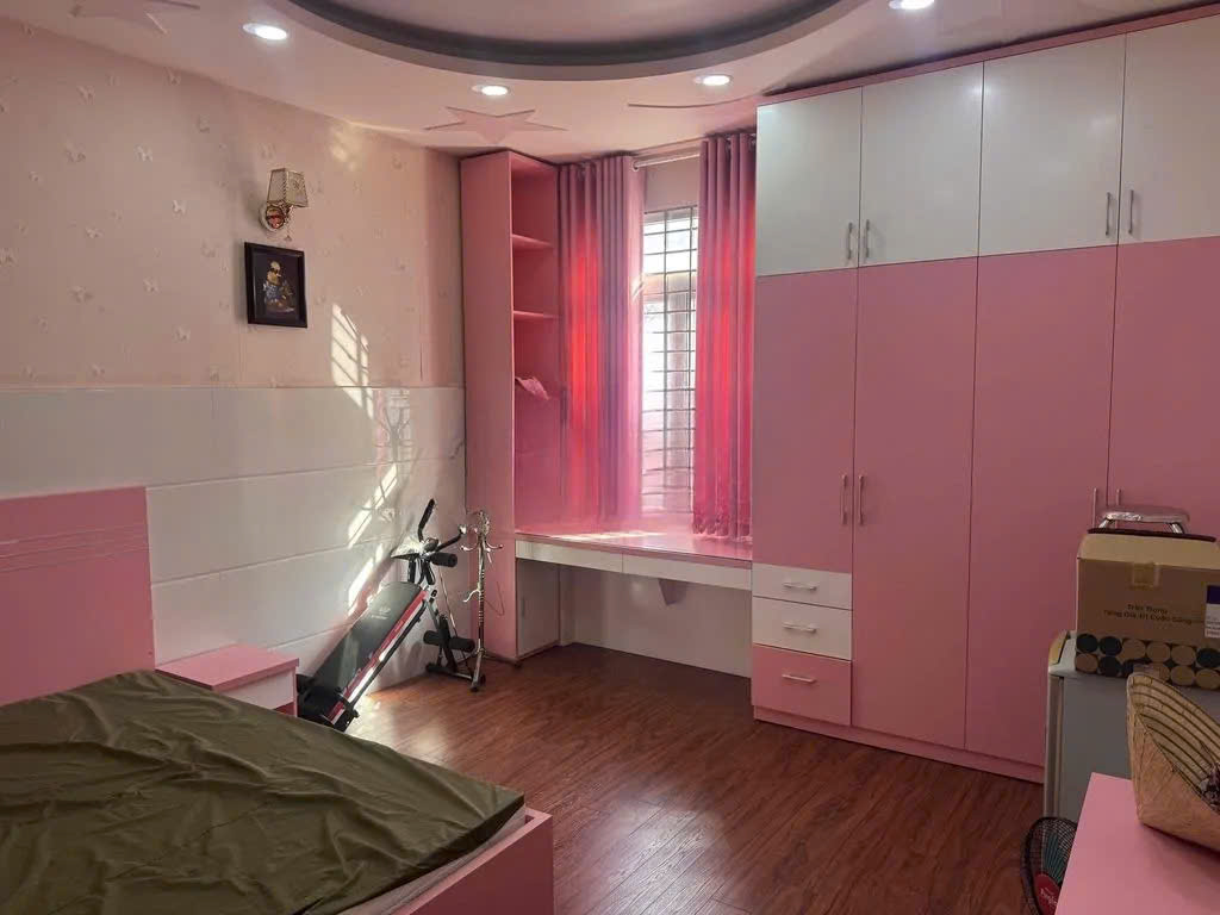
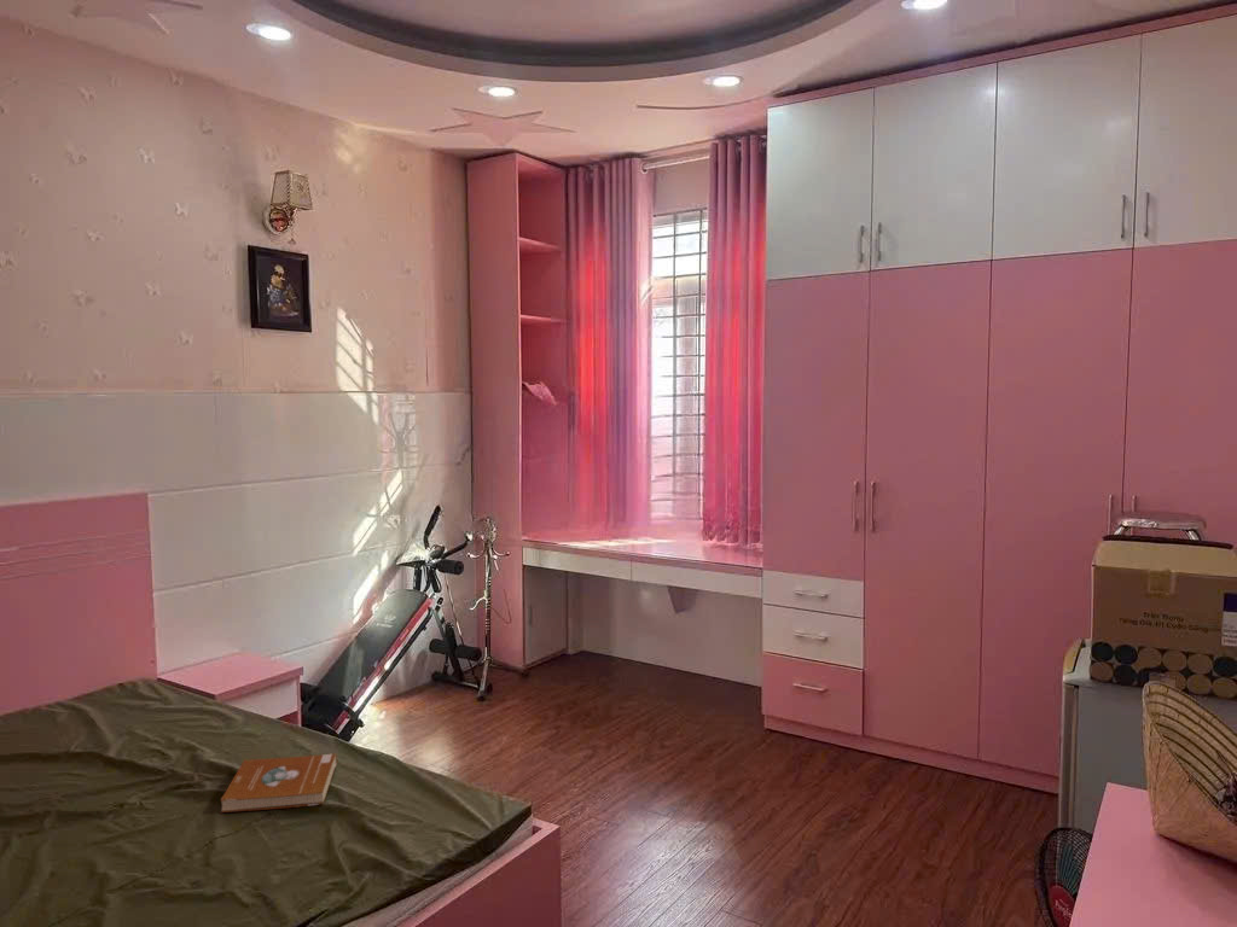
+ book (281, 781)
